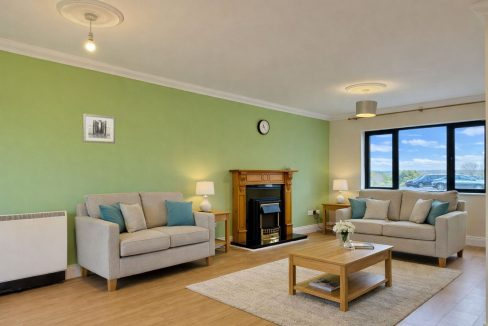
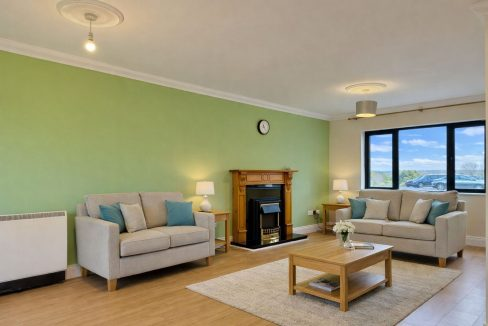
- wall art (99, 129)
